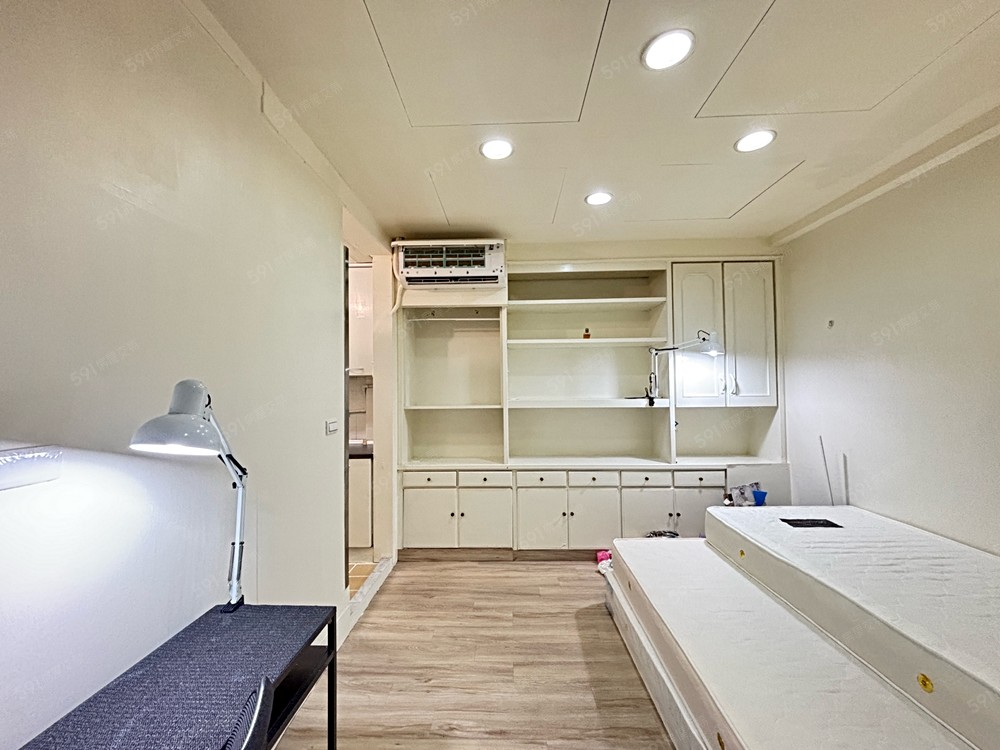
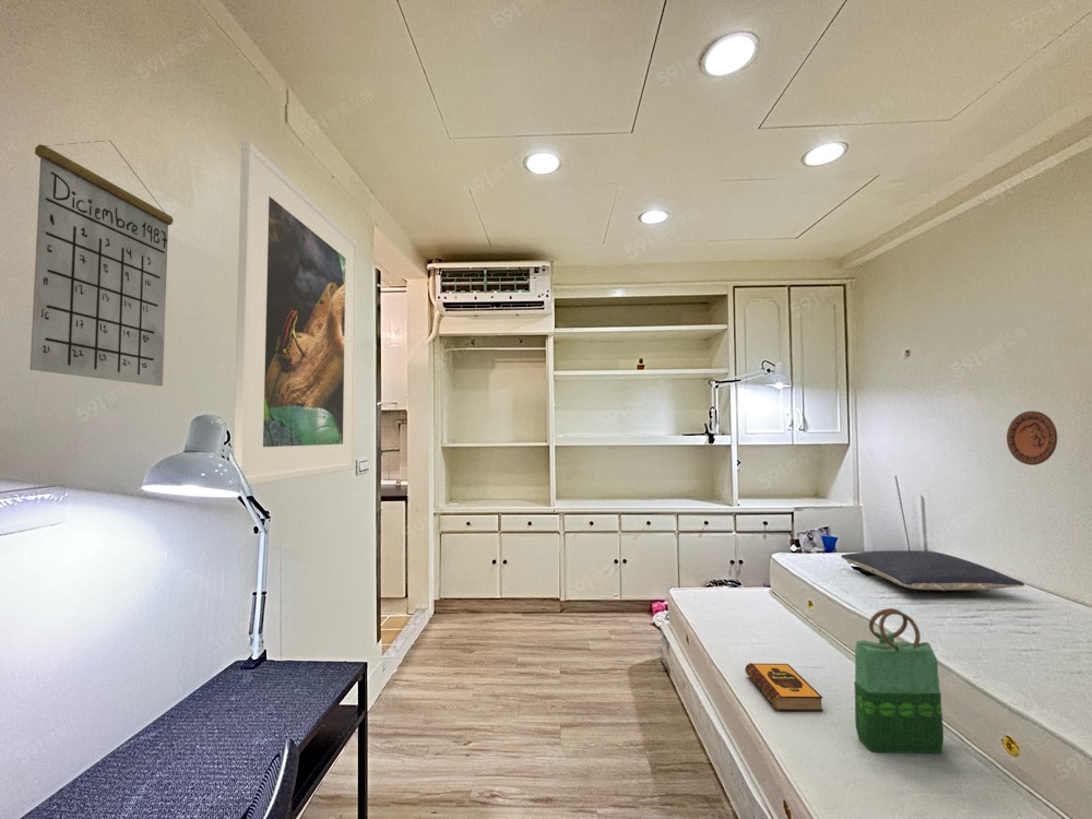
+ pillow (922, 569)
+ decorative plate (1031, 438)
+ calendar (110, 258)
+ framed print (309, 336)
+ hardback book (781, 685)
+ tote bag (895, 677)
